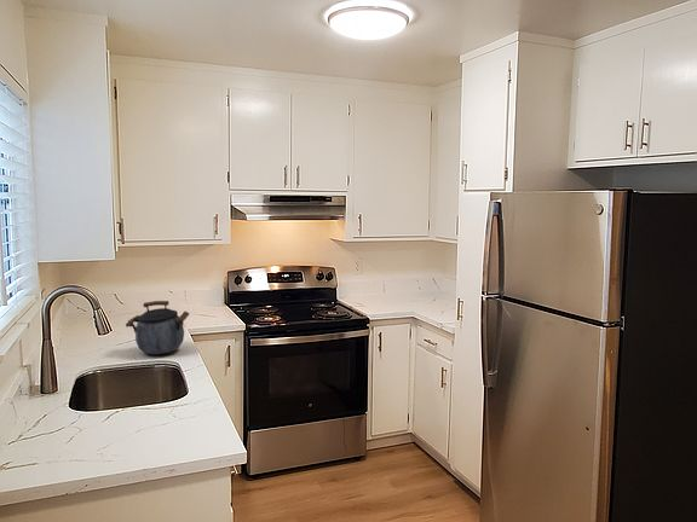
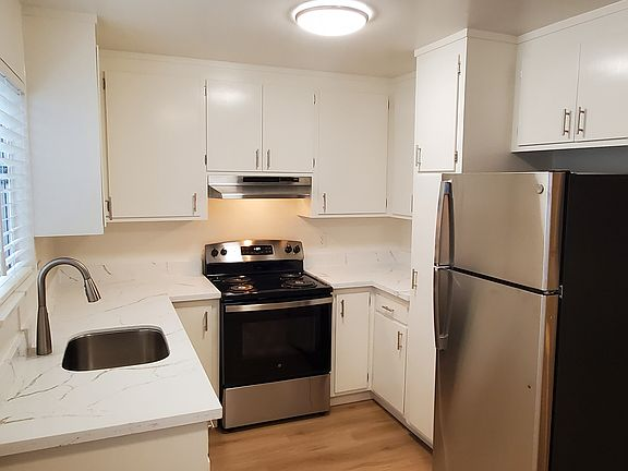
- kettle (159, 326)
